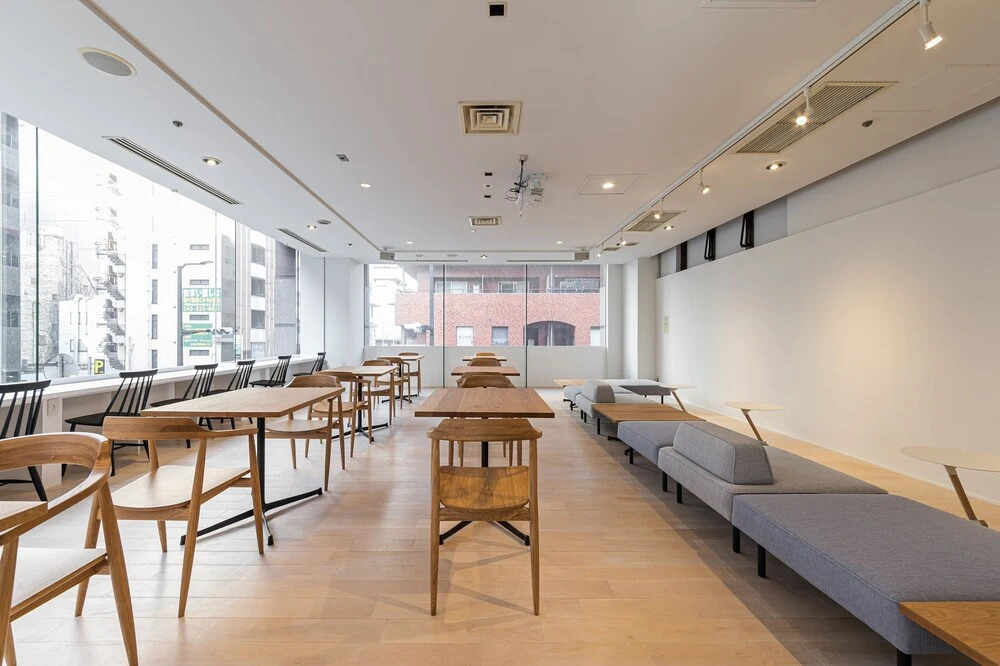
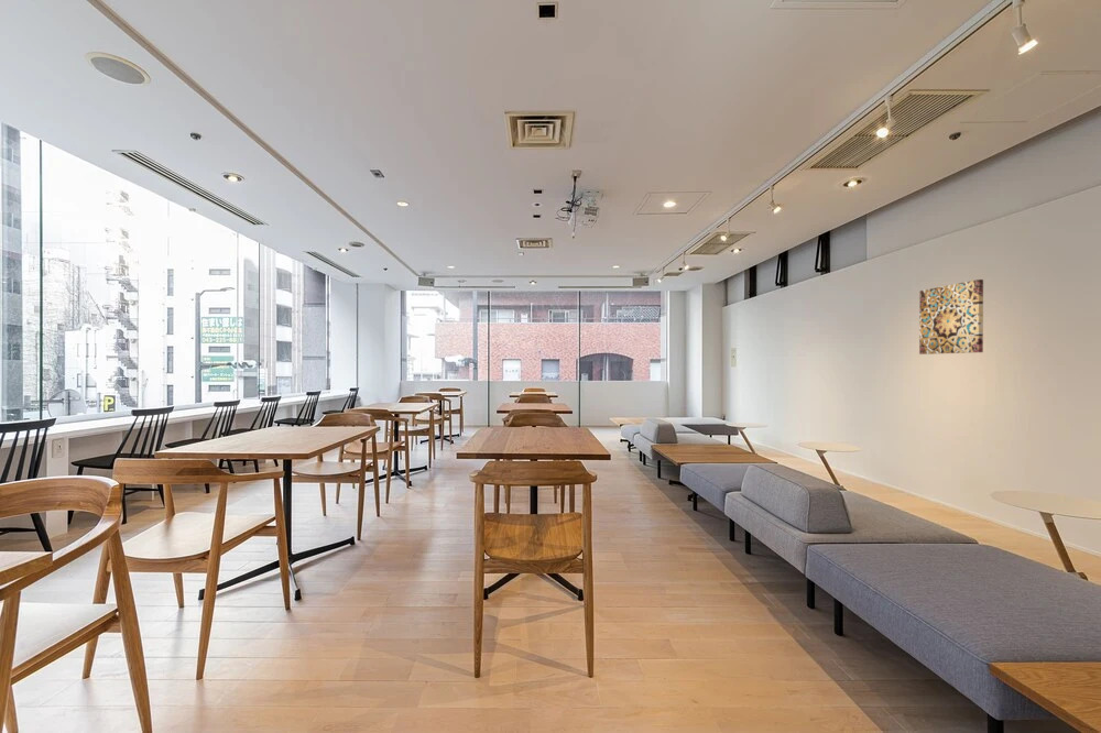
+ wall art (949, 319)
